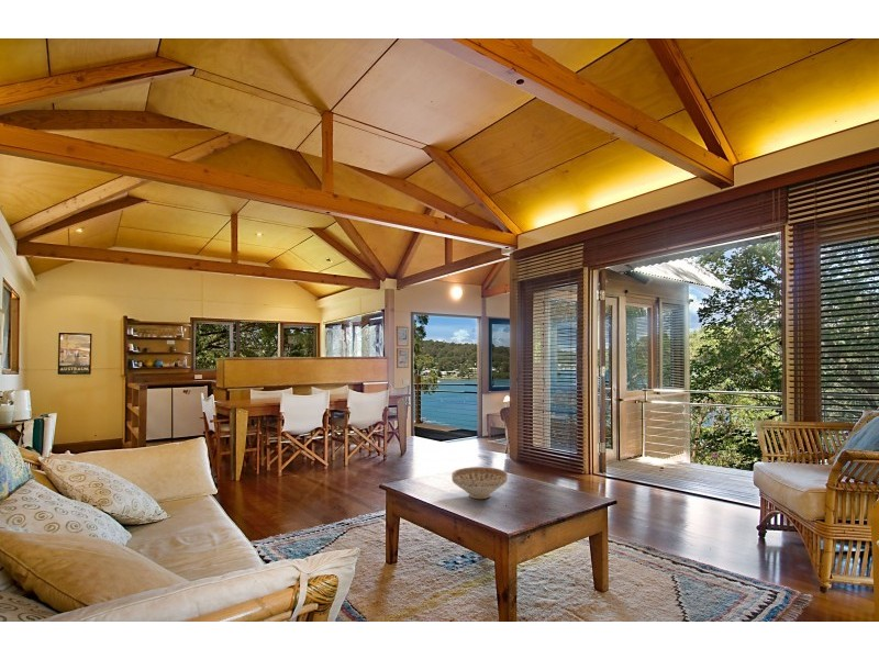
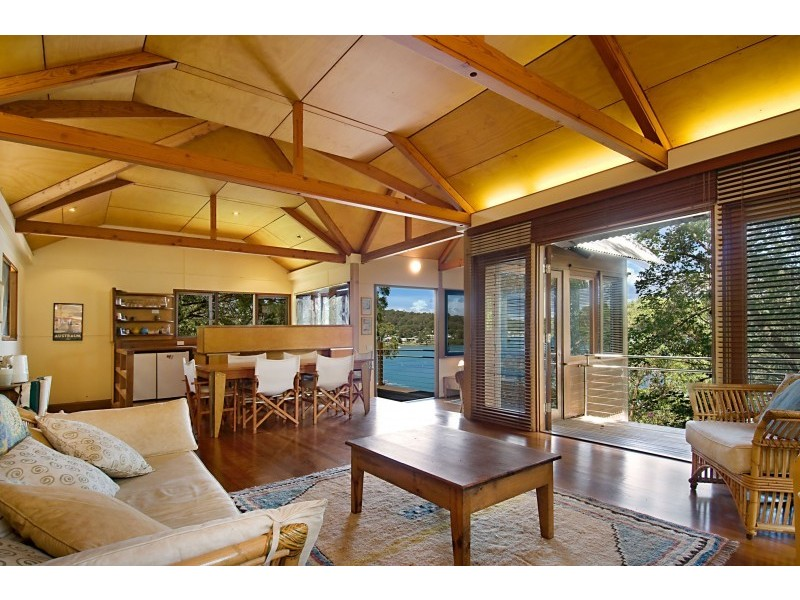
- decorative bowl (479, 484)
